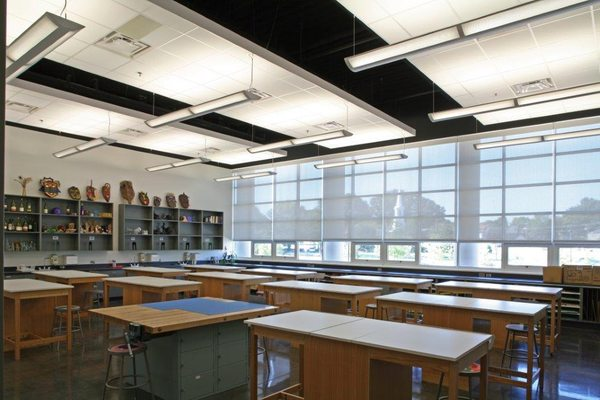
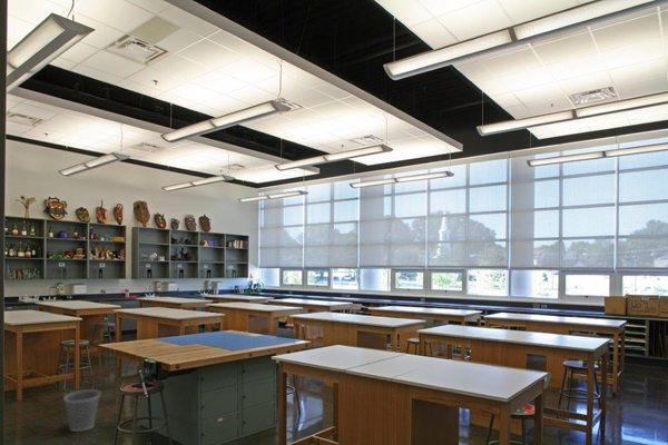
+ wastebasket (81, 411)
